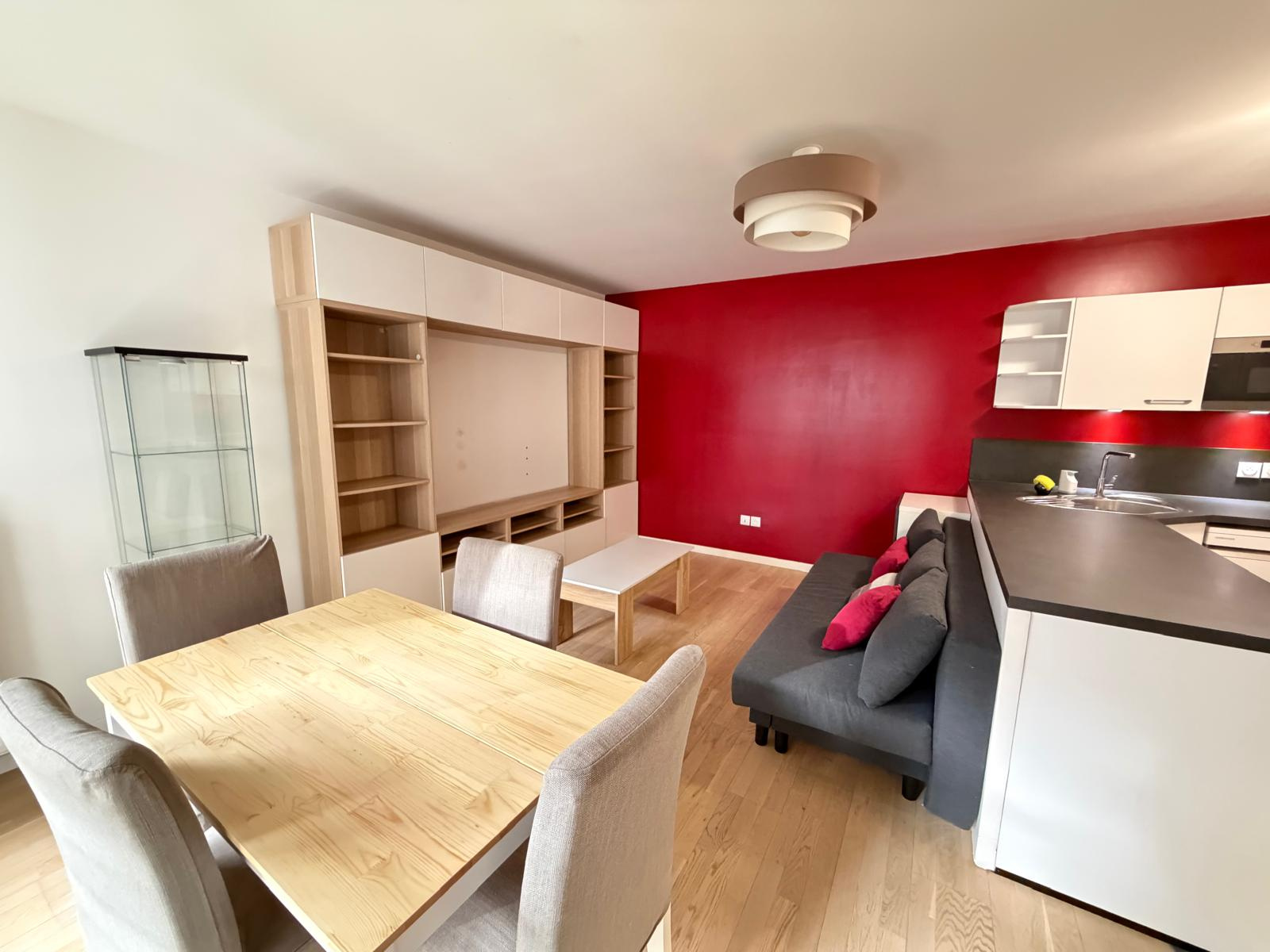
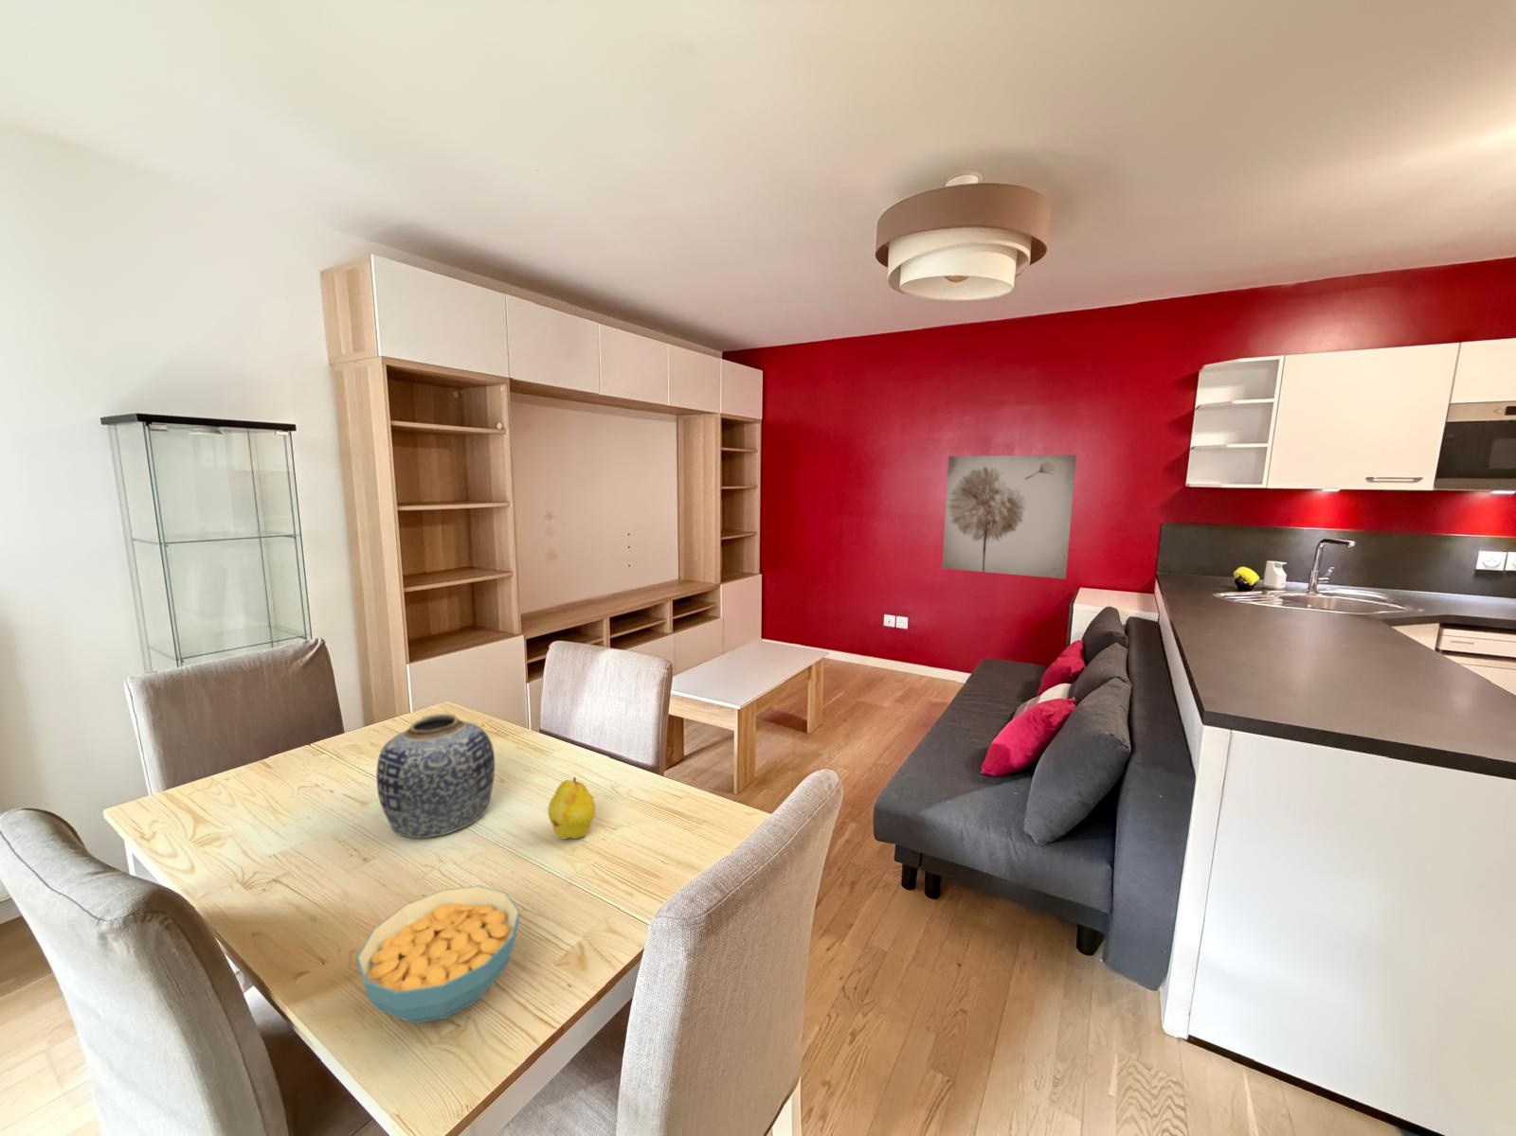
+ wall art (1004, 515)
+ vase (438, 767)
+ cereal bowl (444, 964)
+ fruit (572, 808)
